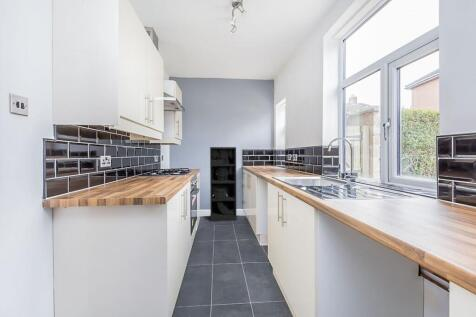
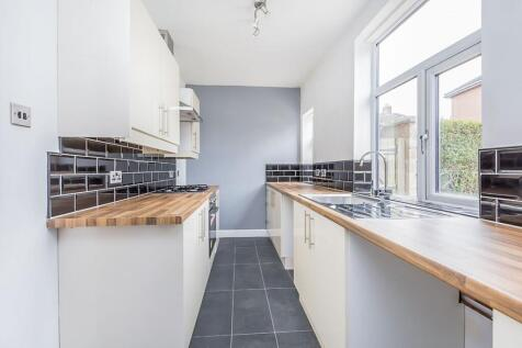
- shelving unit (222, 182)
